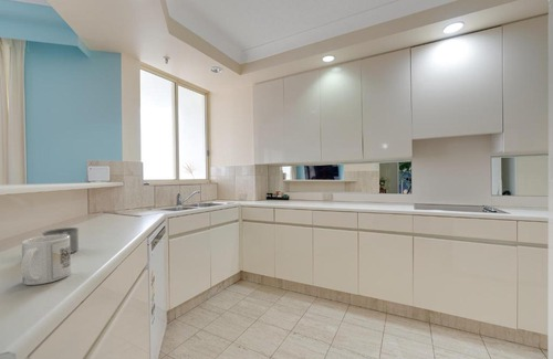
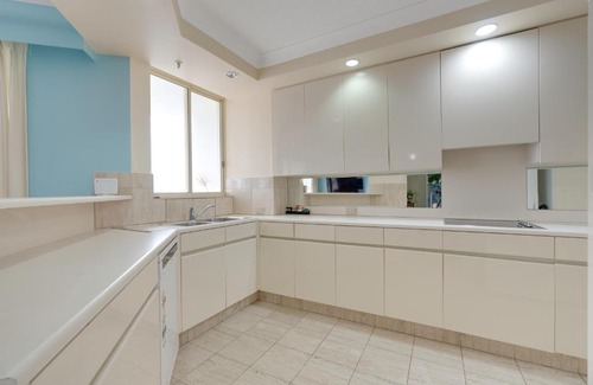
- mug (43, 258)
- mug (62, 233)
